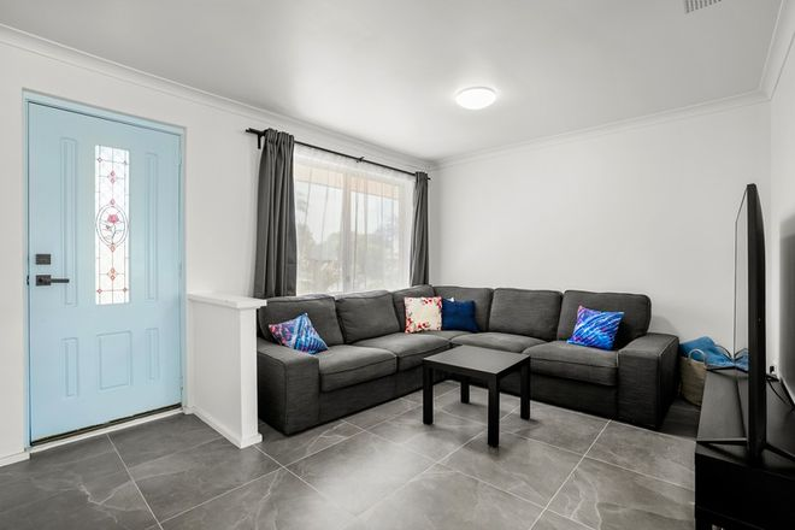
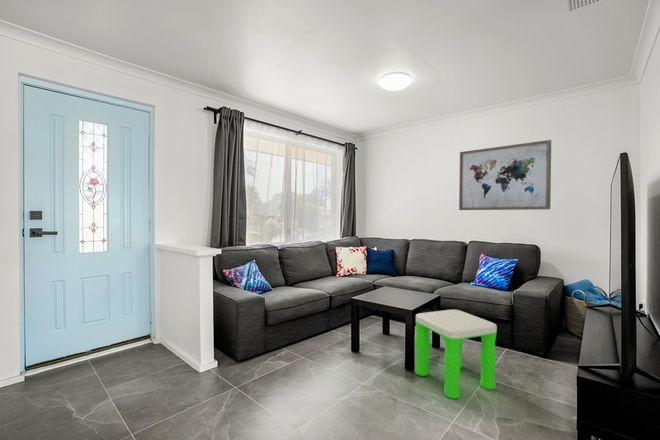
+ stool (453, 348)
+ wall art (501, 178)
